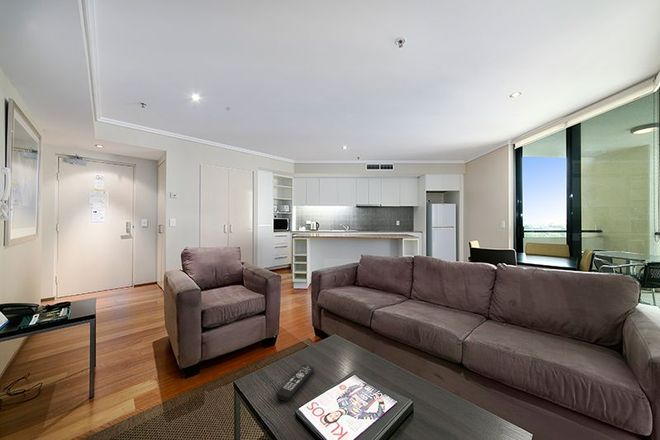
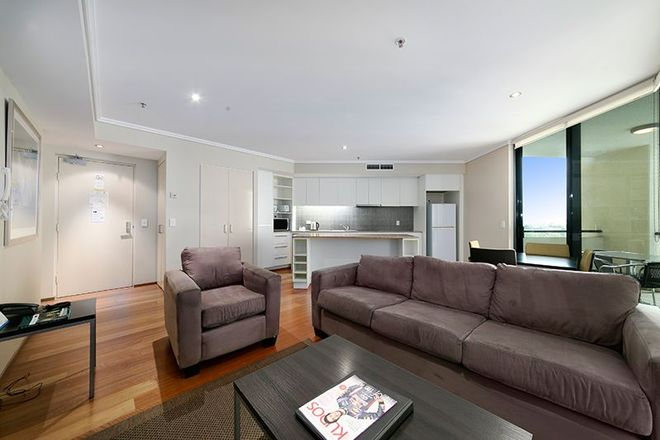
- remote control (296, 381)
